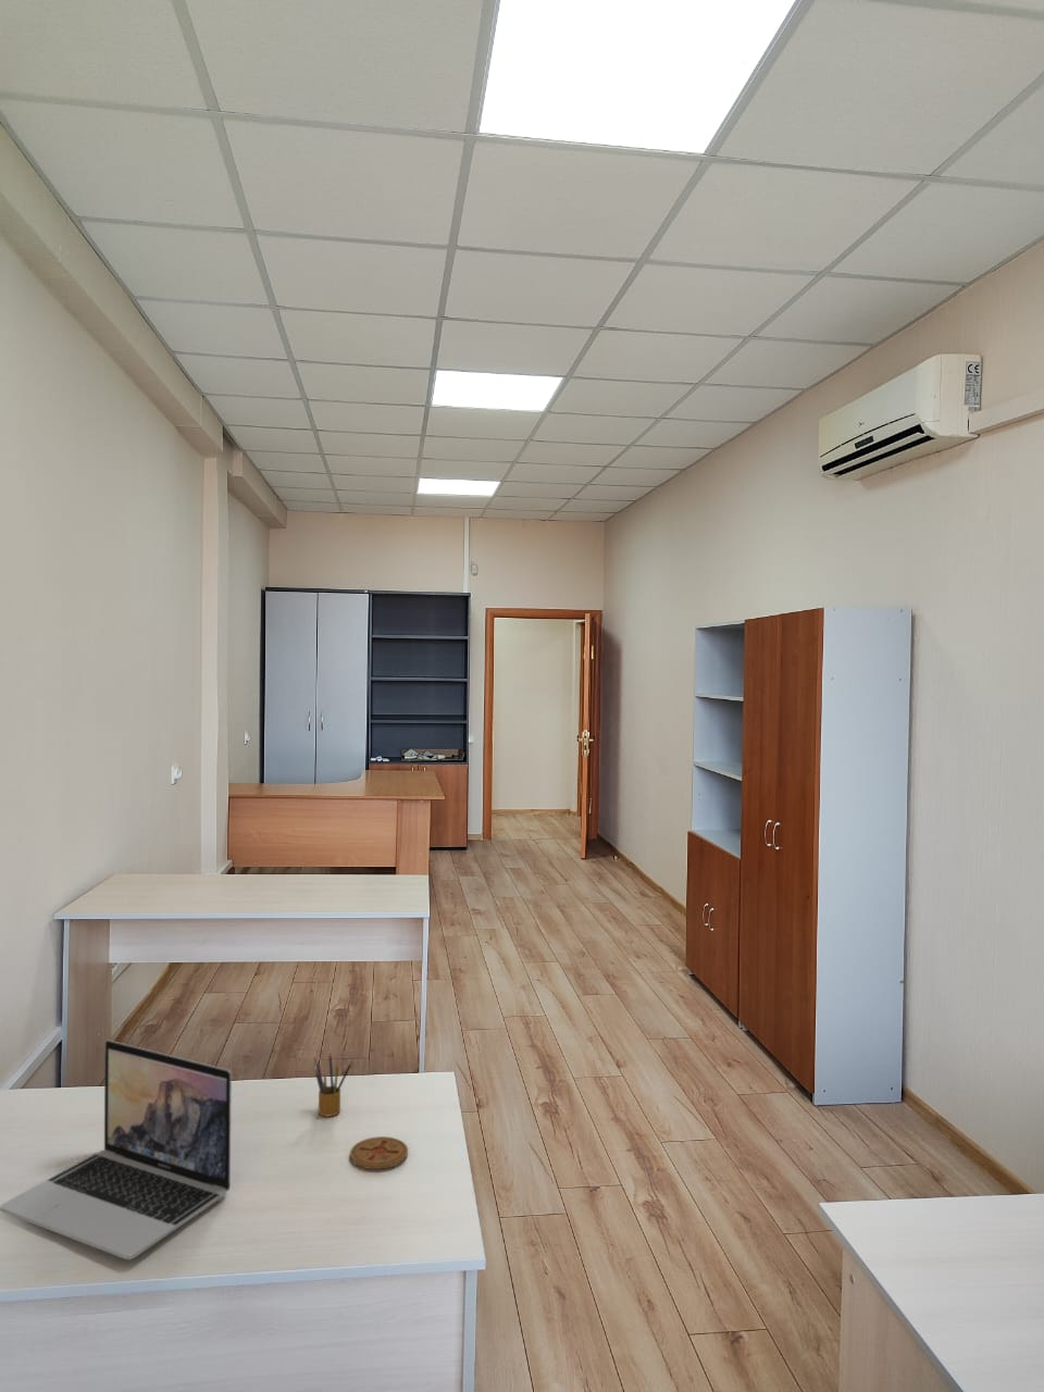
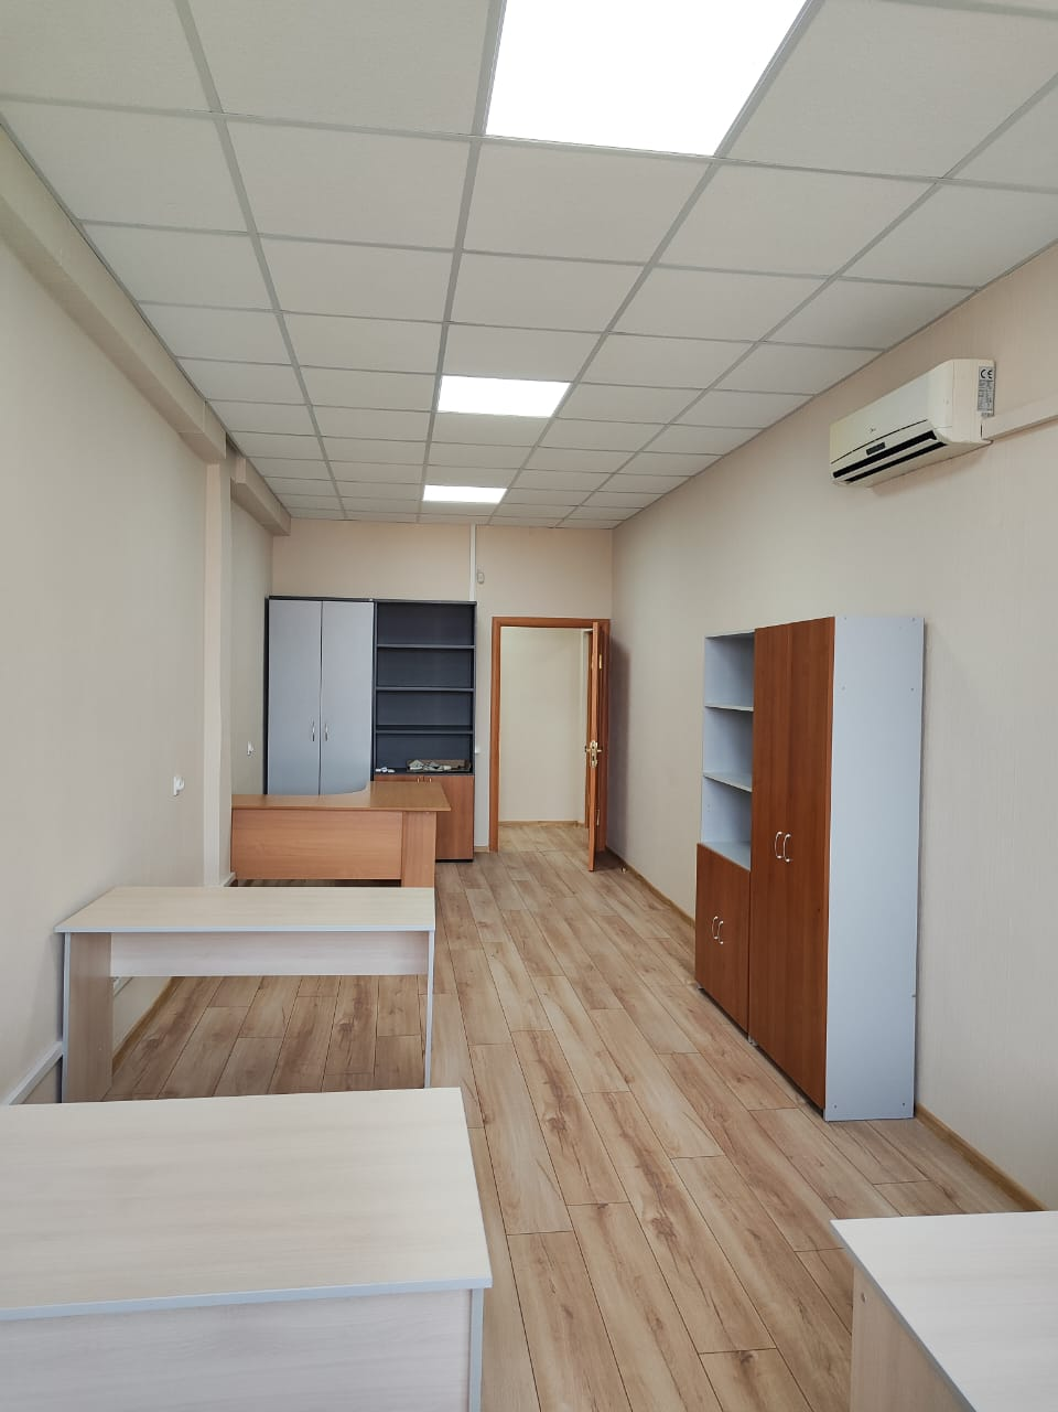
- coaster (378, 1152)
- pencil box (330, 1084)
- laptop (116, 1140)
